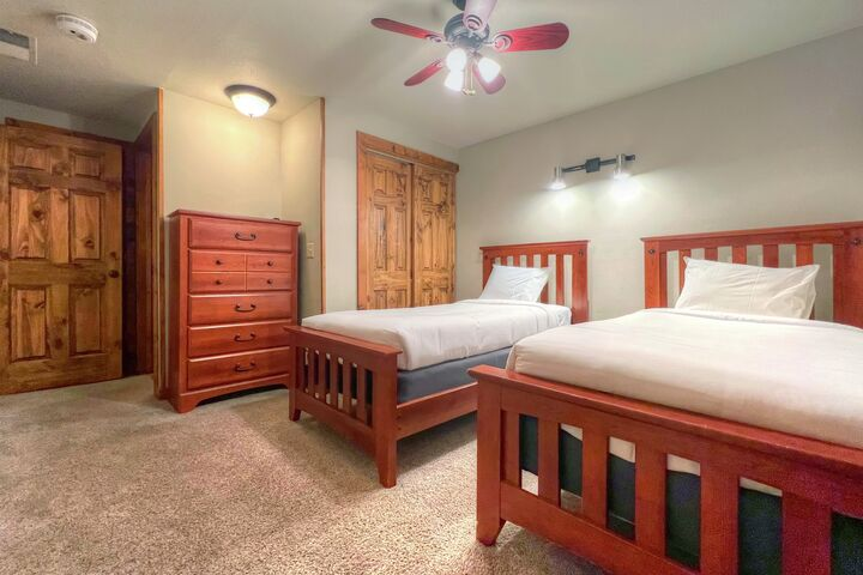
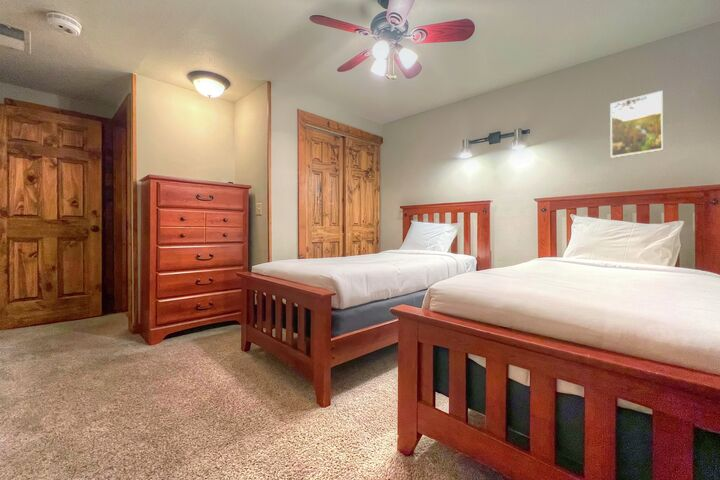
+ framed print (635, 125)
